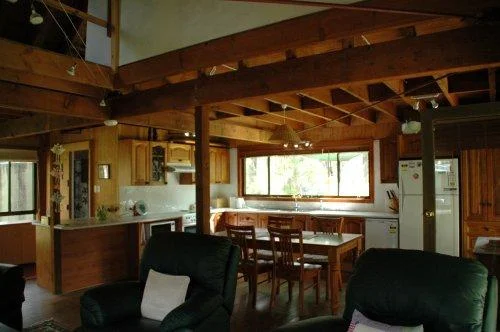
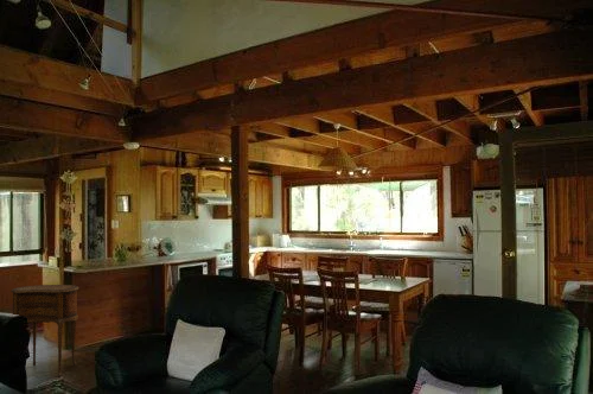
+ side table (46, 322)
